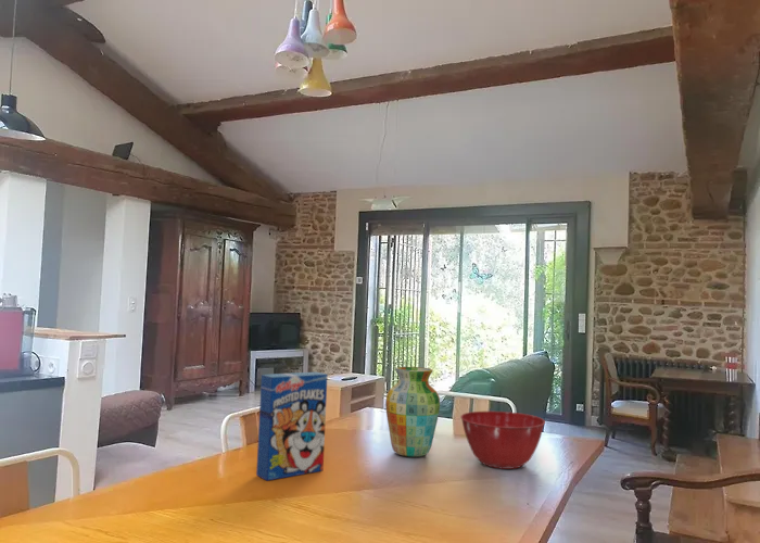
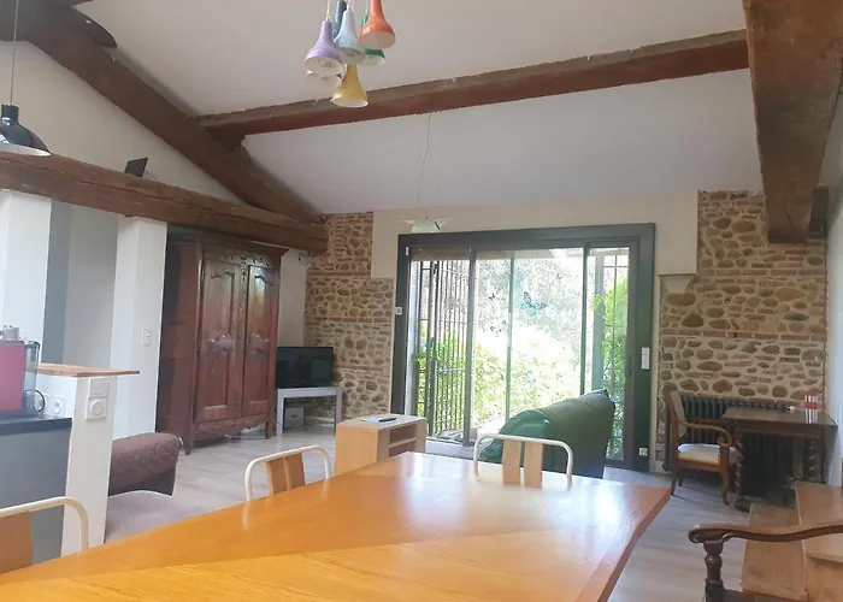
- cereal box (292, 422)
- vase (411, 411)
- mixing bowl (502, 440)
